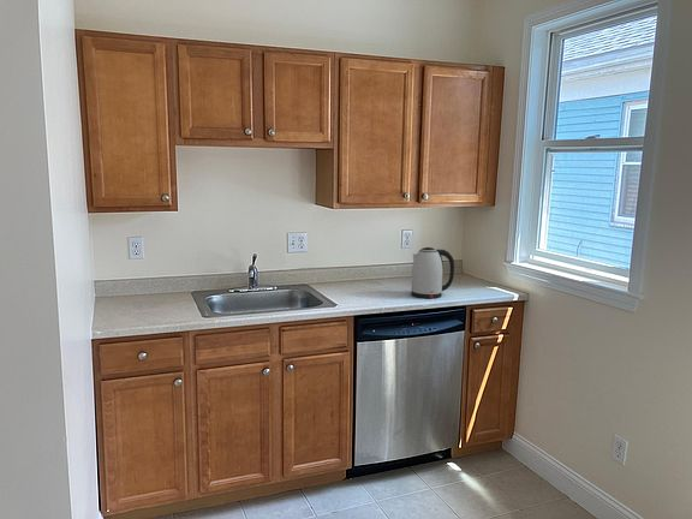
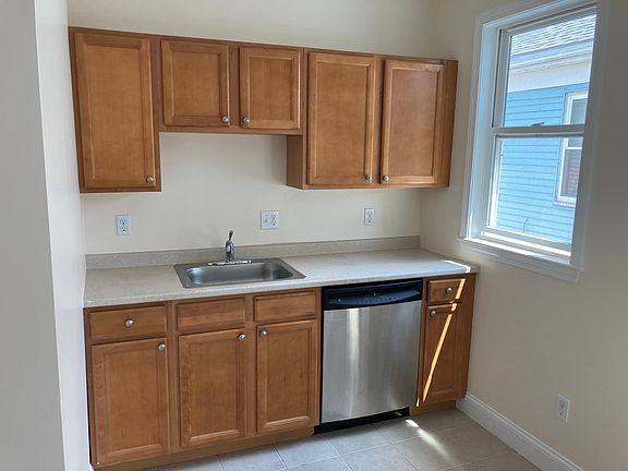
- kettle (432, 270)
